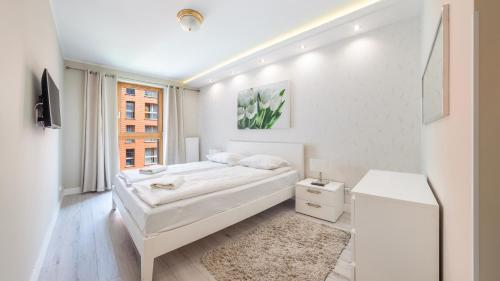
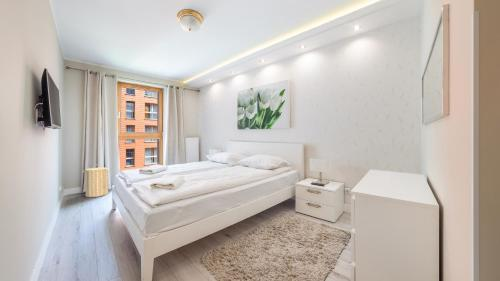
+ laundry hamper (97, 179)
